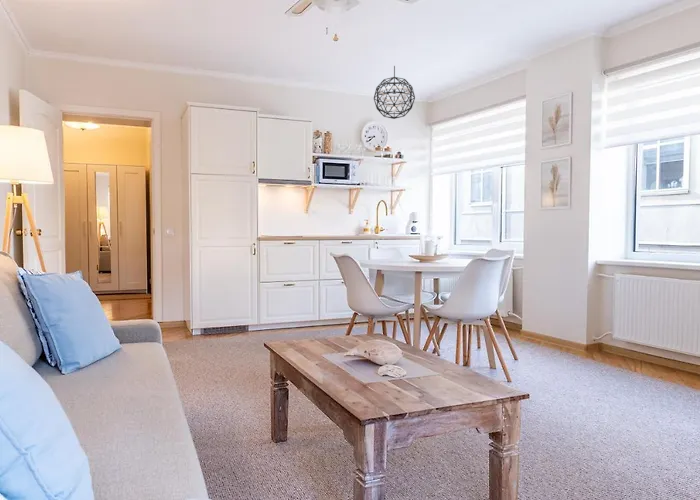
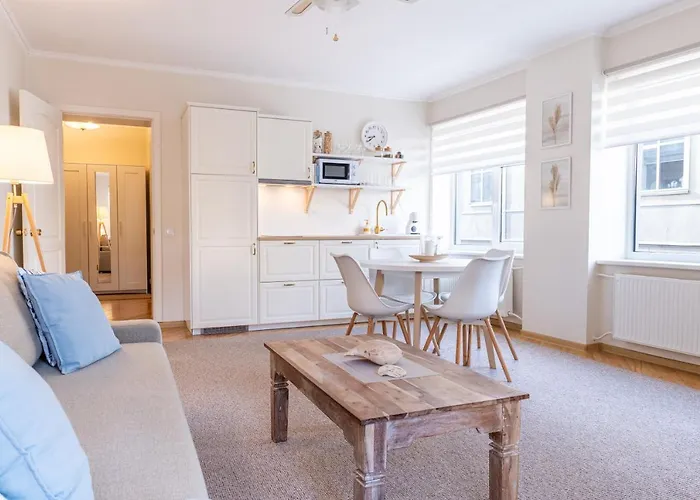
- pendant light (394, 92)
